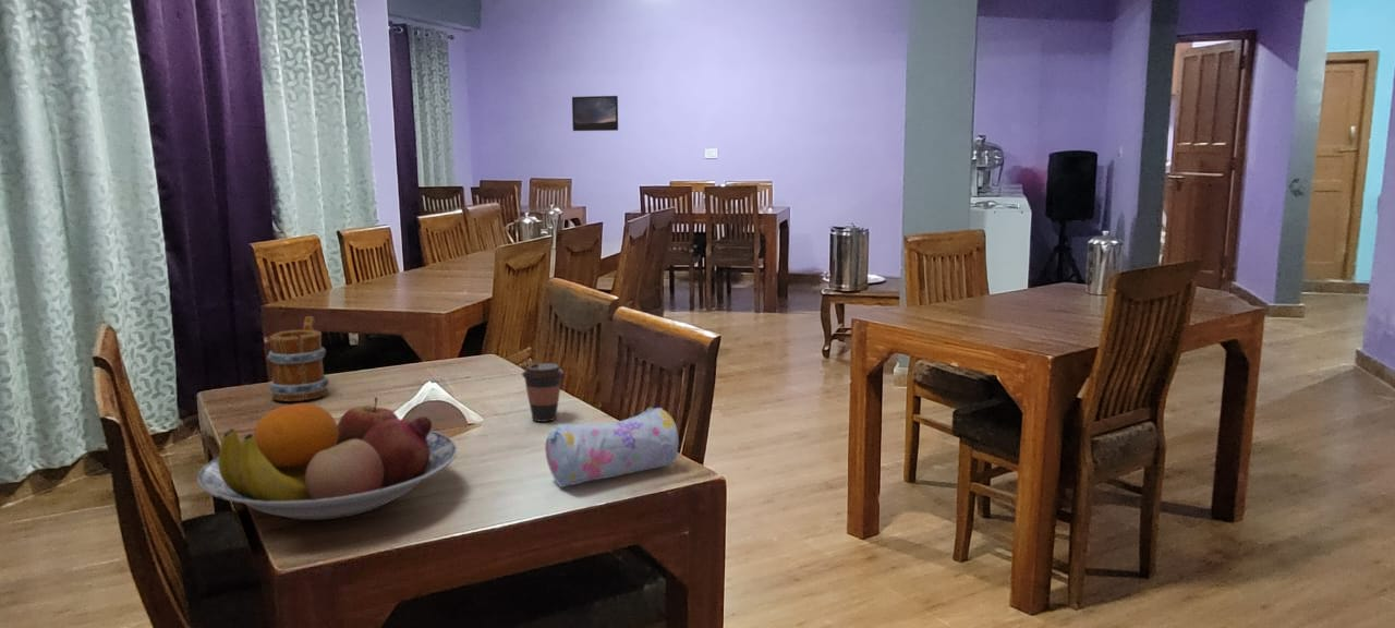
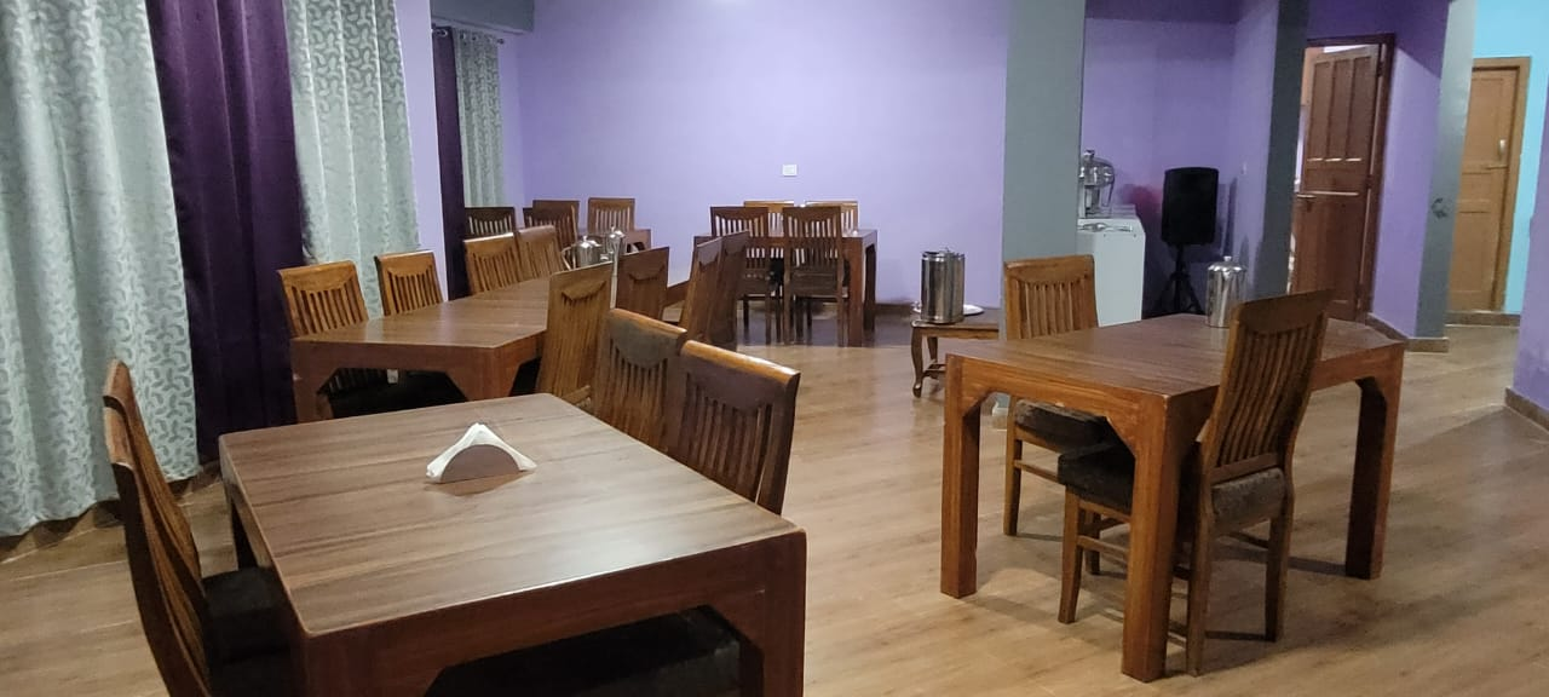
- fruit bowl (332, 449)
- mug (302, 357)
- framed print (595, 113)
- pencil case (614, 445)
- coffee cup (543, 392)
